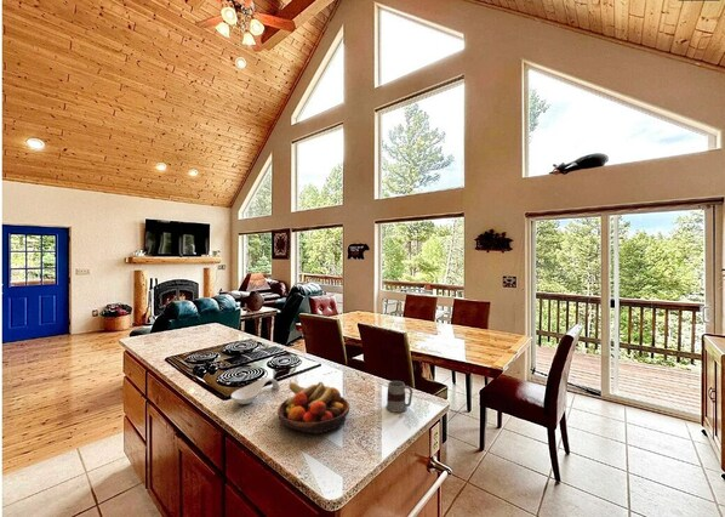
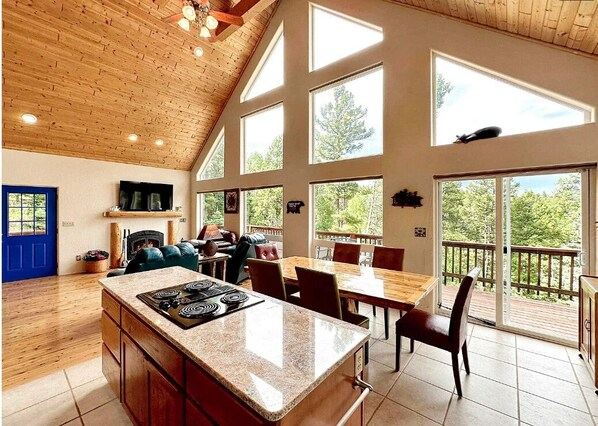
- fruit bowl (313, 403)
- spoon rest (256, 388)
- mug (399, 396)
